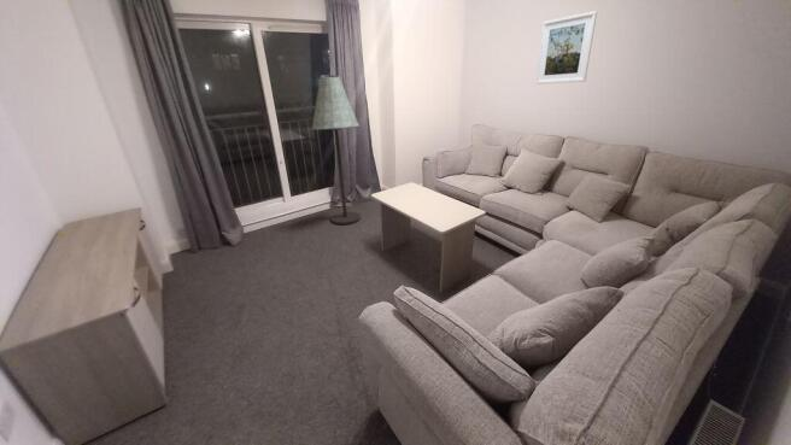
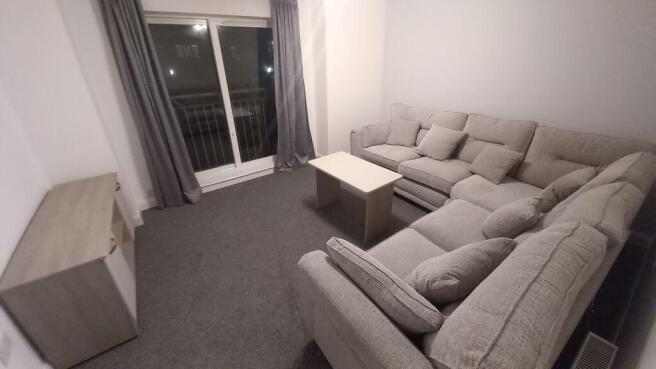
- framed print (563, 51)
- floor lamp (338, 152)
